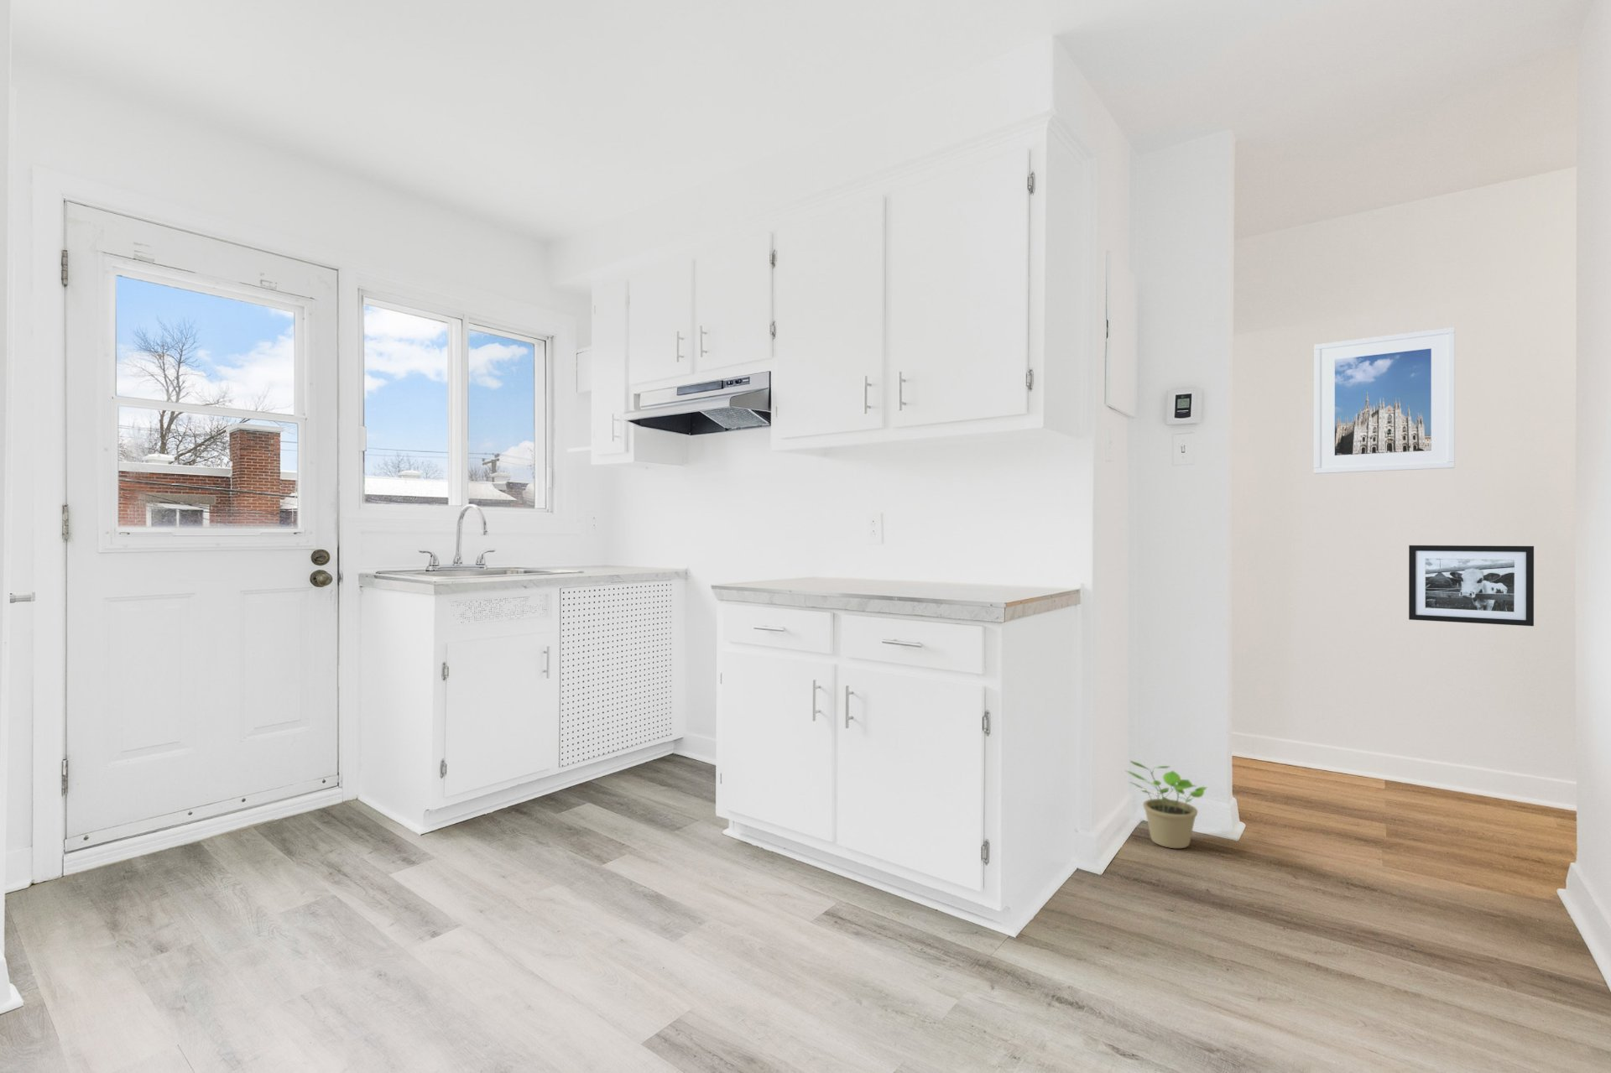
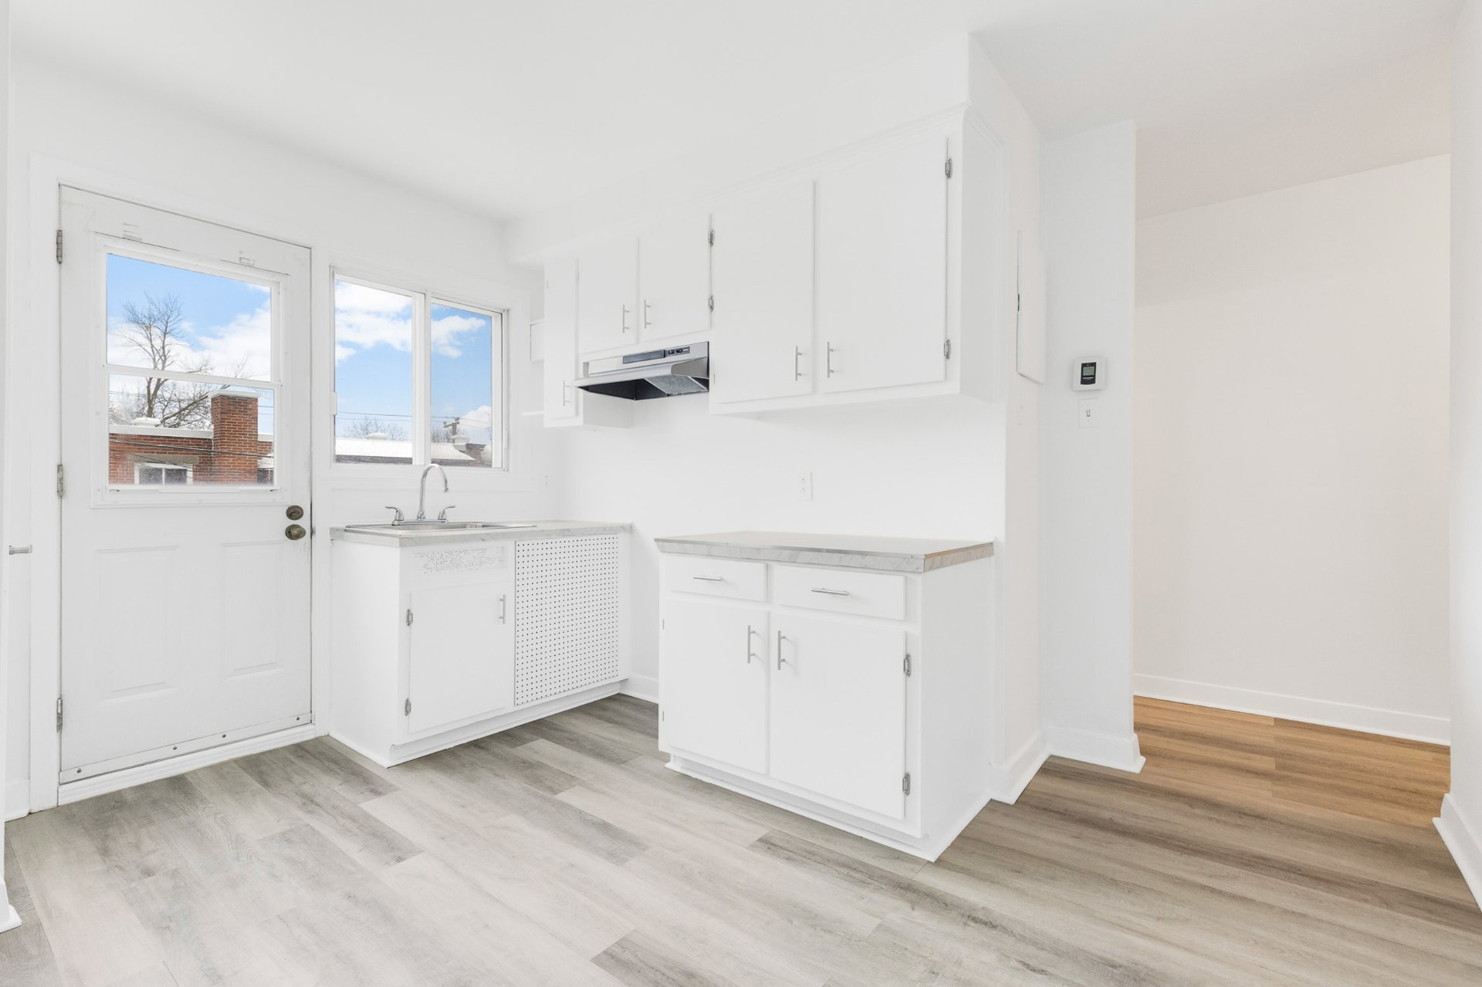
- potted plant (1167, 799)
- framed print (1381, 404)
- picture frame (1468, 584)
